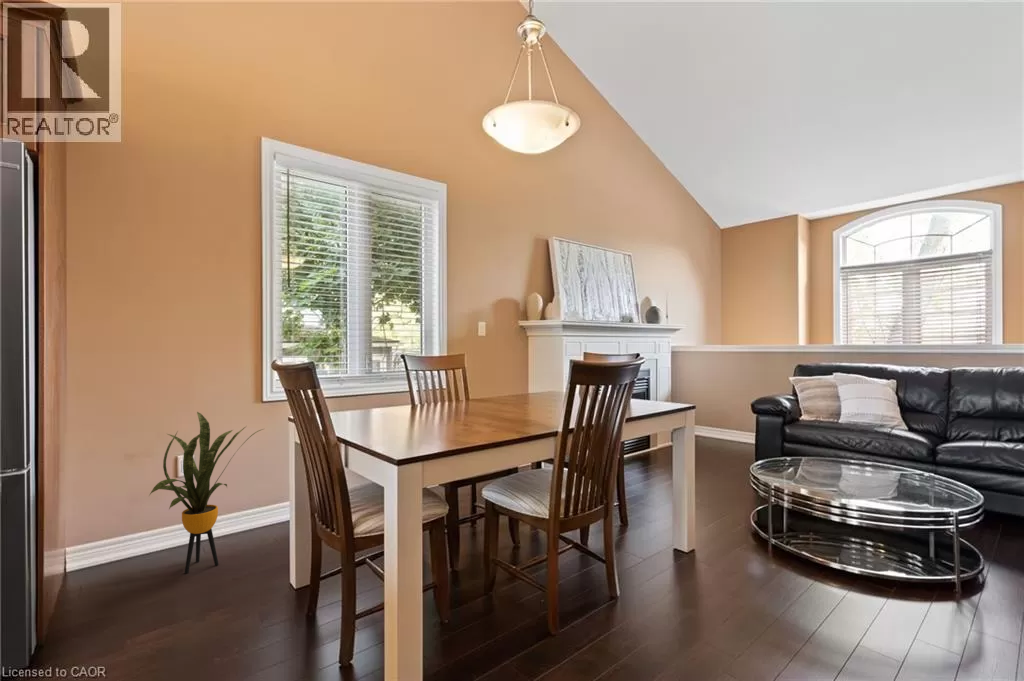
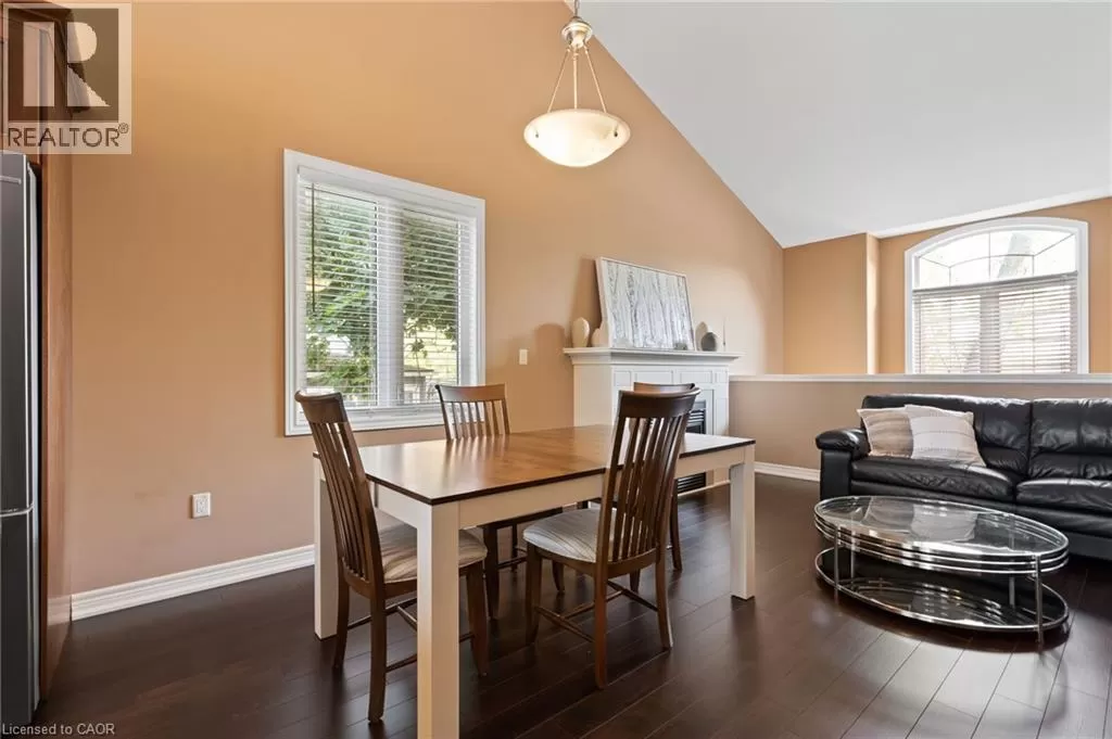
- house plant (207, 490)
